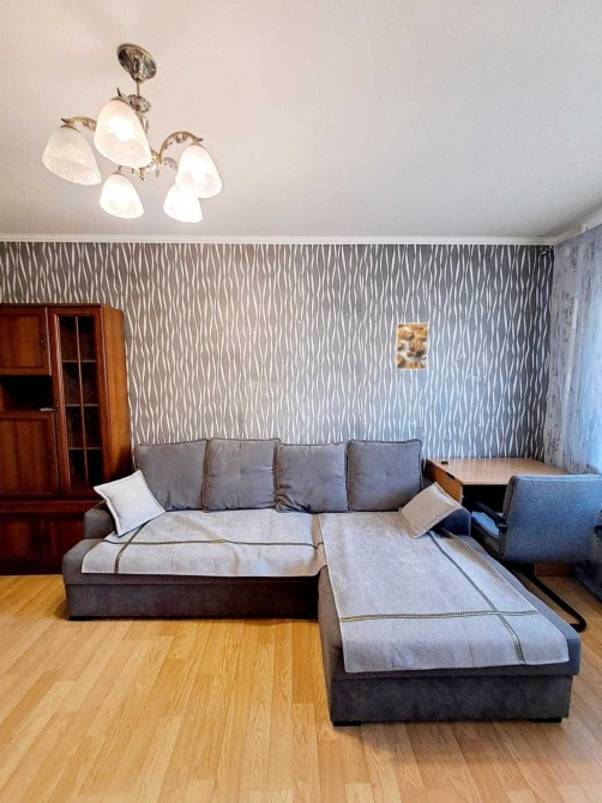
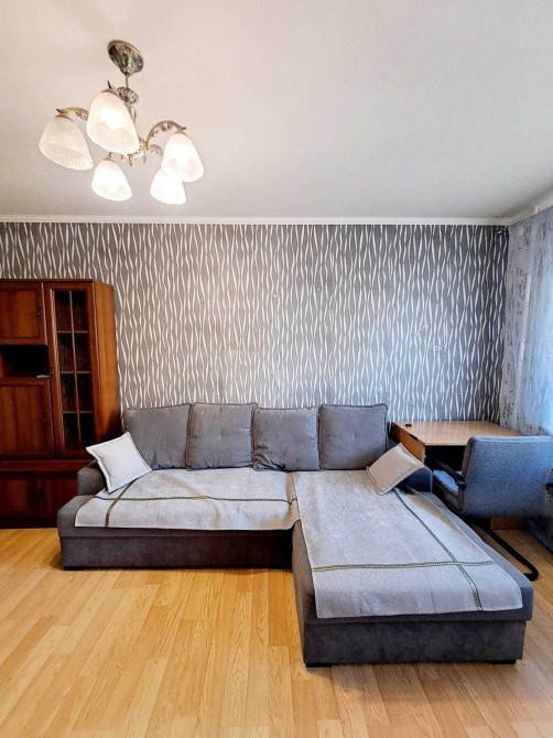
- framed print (411, 346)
